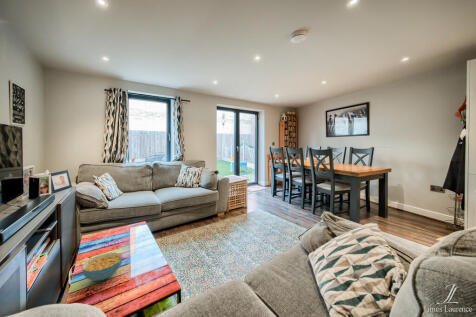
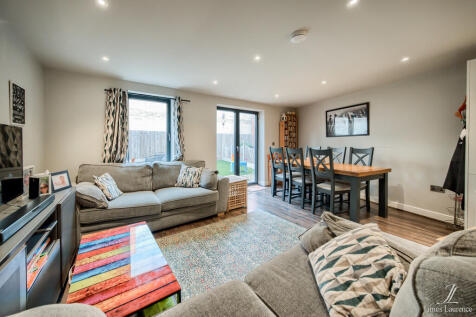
- cereal bowl (103, 269)
